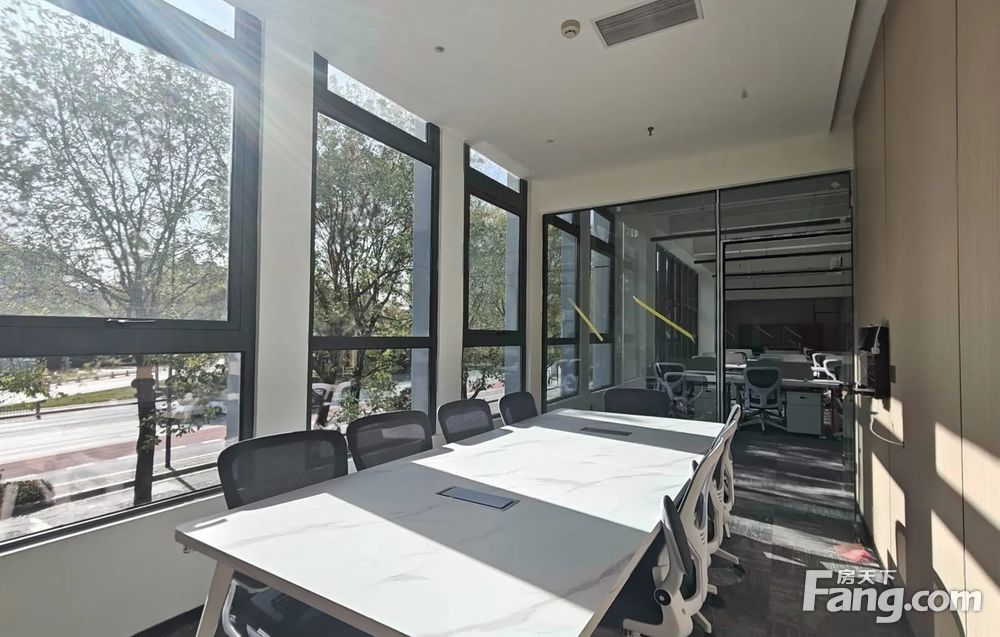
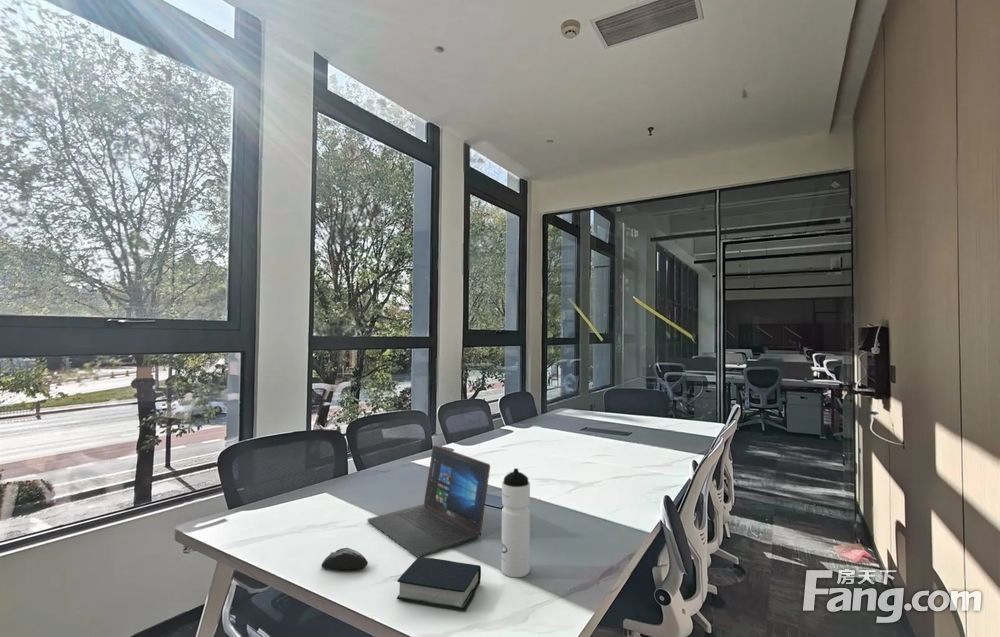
+ book (440, 581)
+ water bottle (515, 519)
+ laptop (426, 494)
+ mouse (345, 558)
